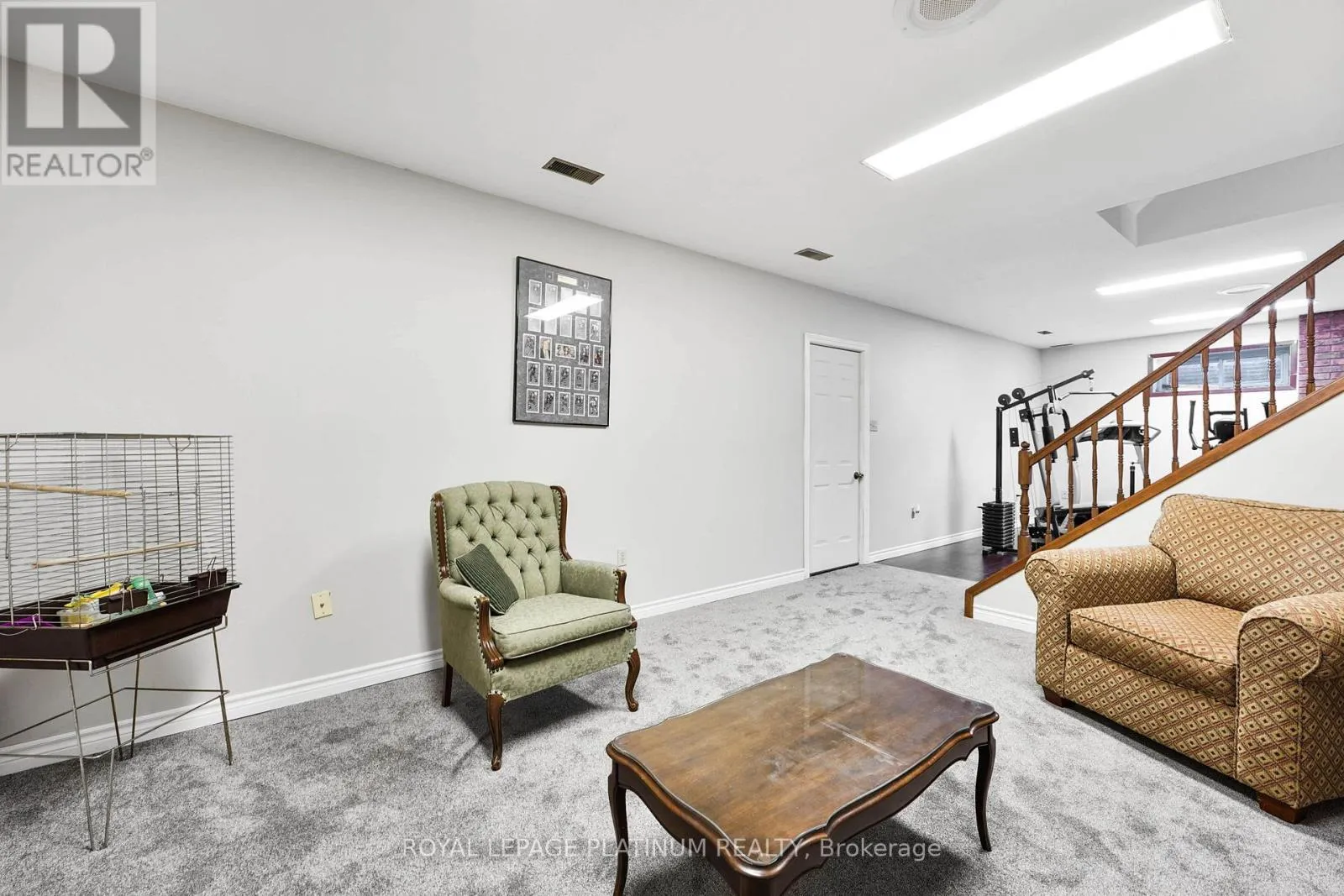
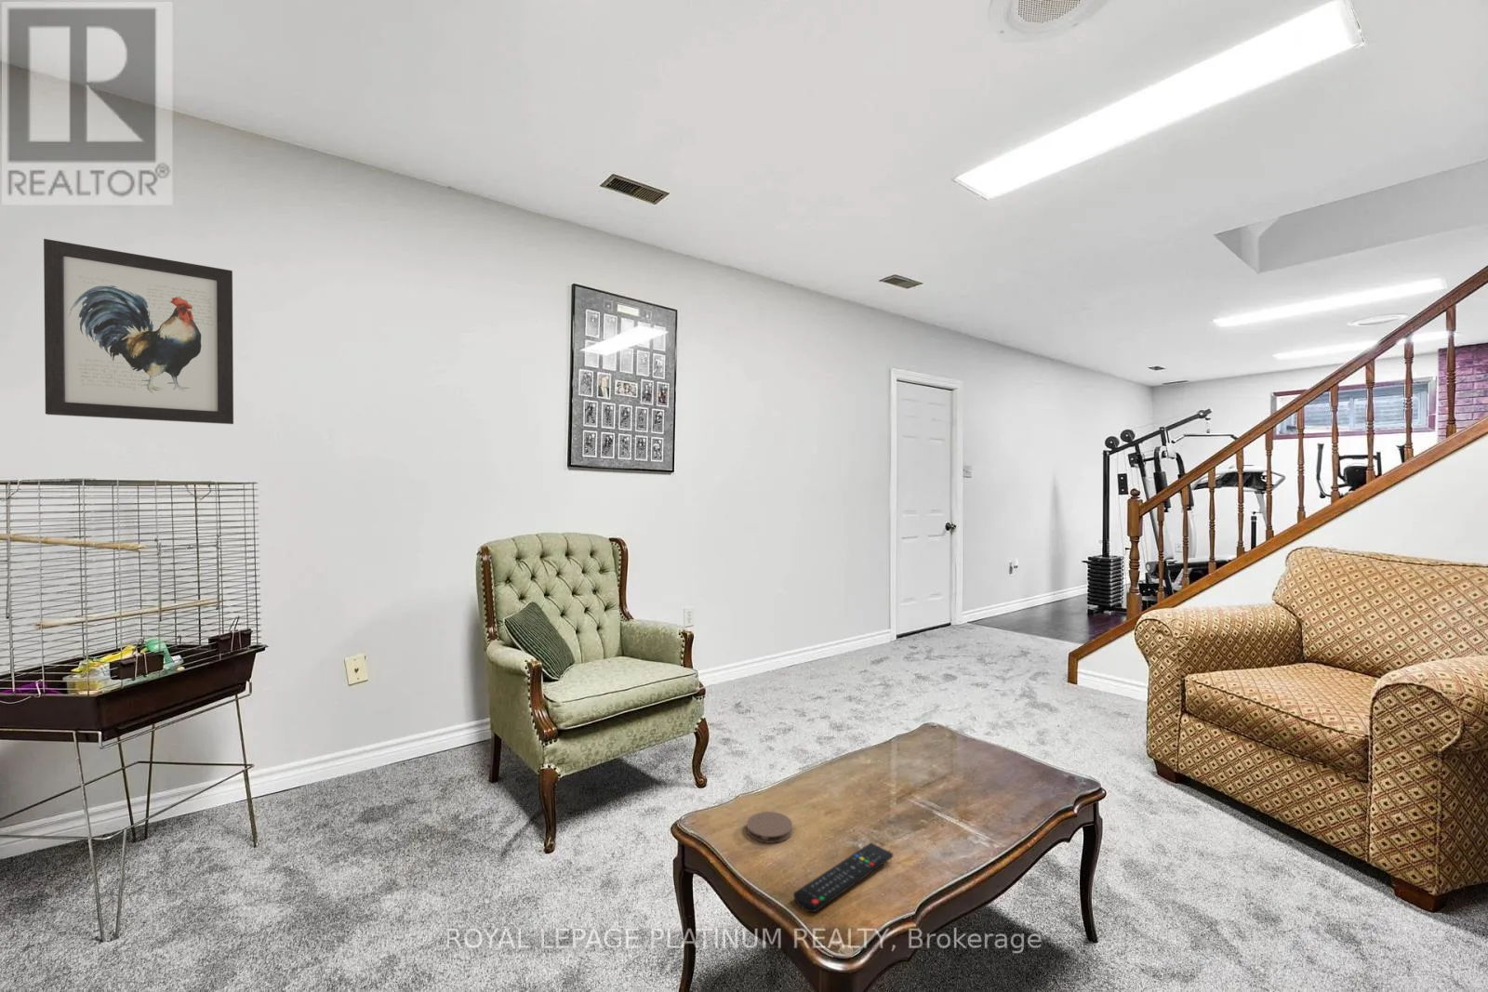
+ coaster (769, 827)
+ remote control (845, 876)
+ wall art (145, 338)
